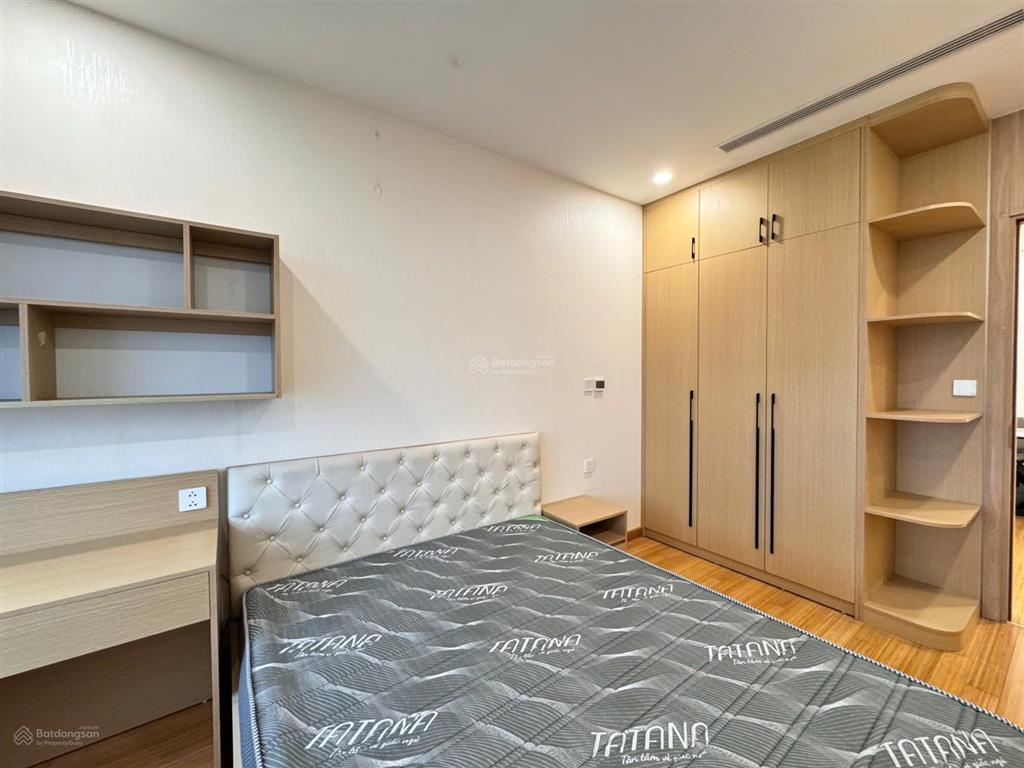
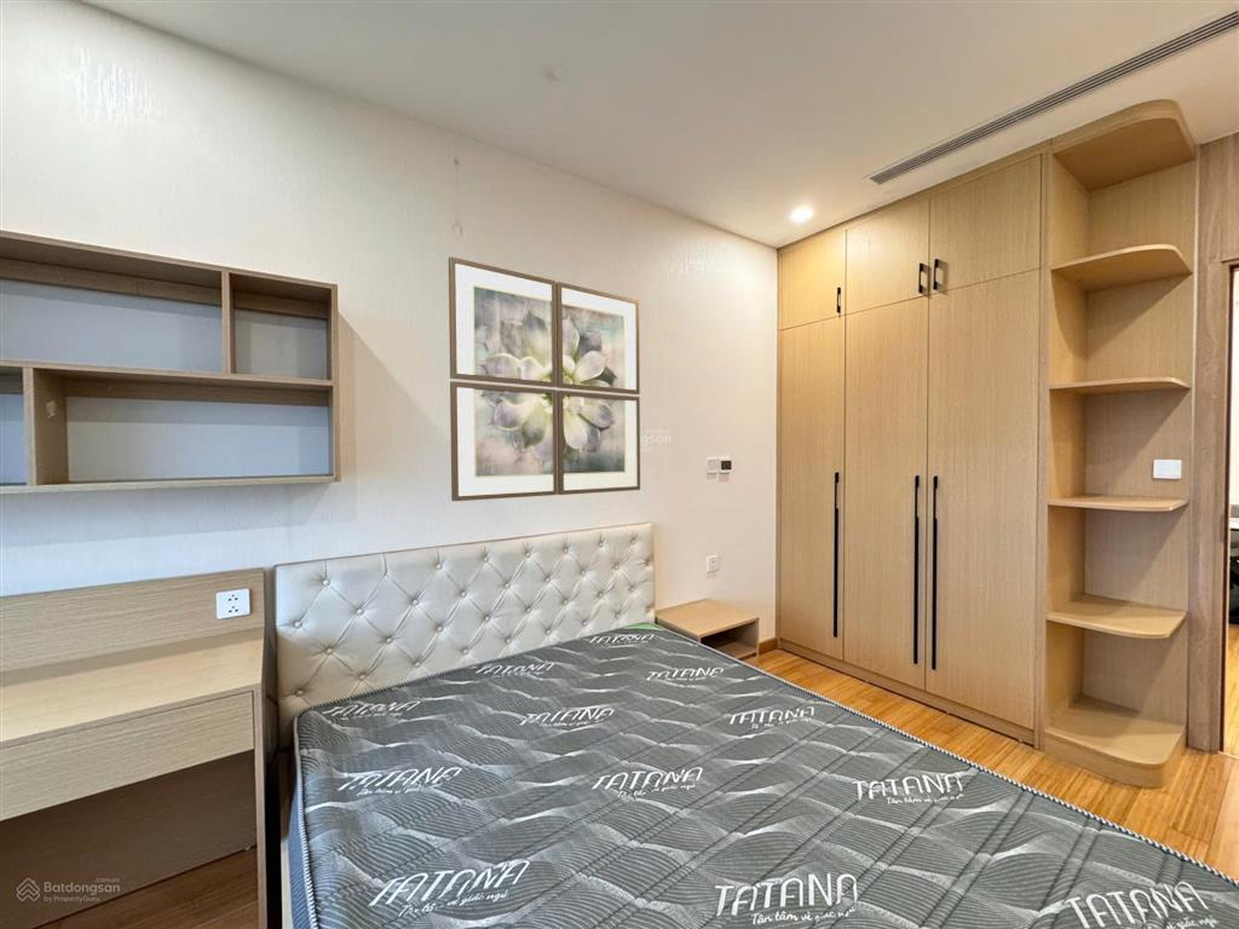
+ wall art (555, 390)
